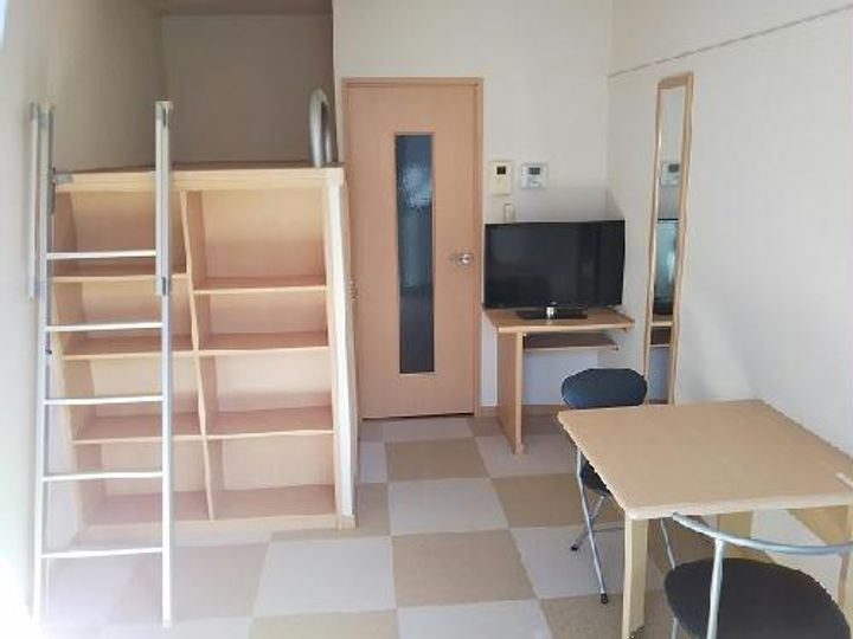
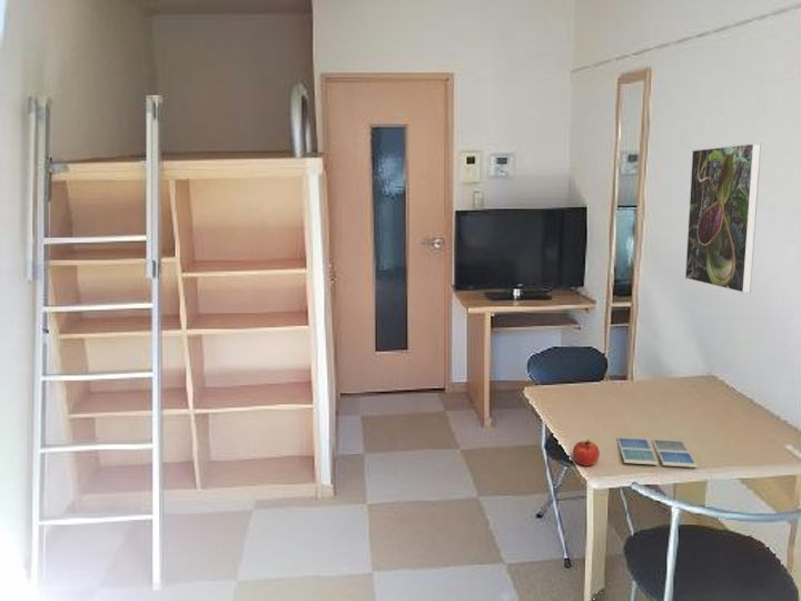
+ fruit (585, 452)
+ drink coaster (655, 450)
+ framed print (719, 217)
